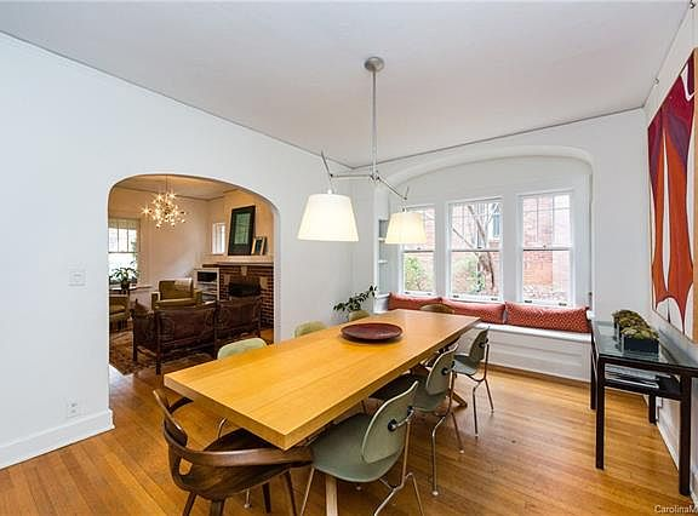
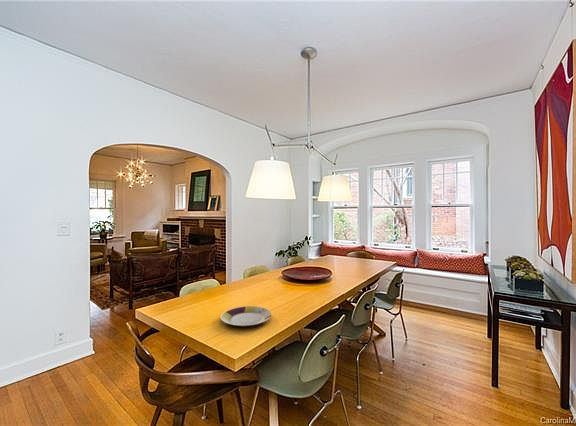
+ plate (246, 316)
